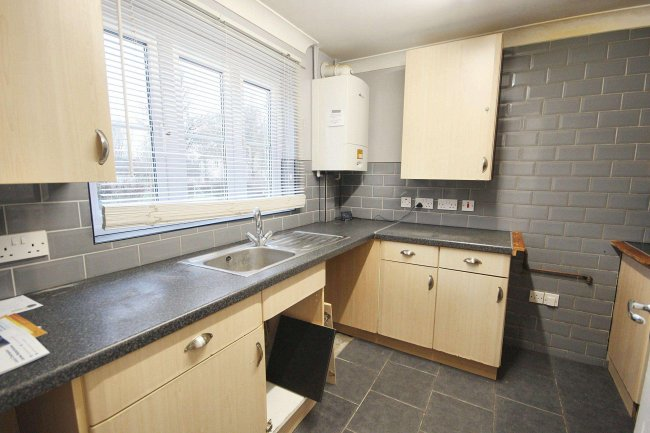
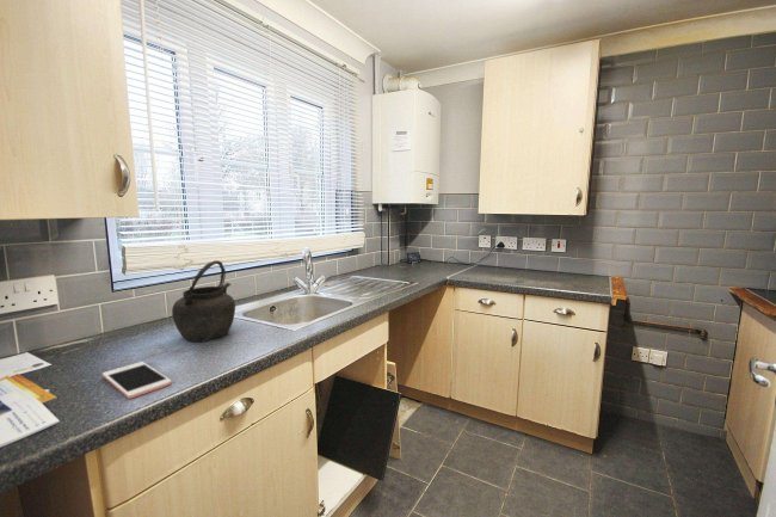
+ kettle (210, 296)
+ cell phone (136, 377)
